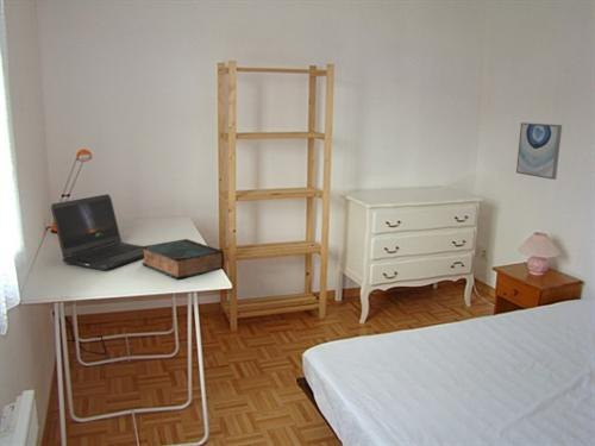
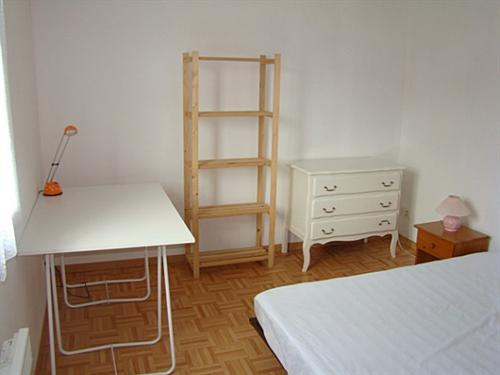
- wall art (537, 150)
- laptop computer (107, 230)
- book (182, 257)
